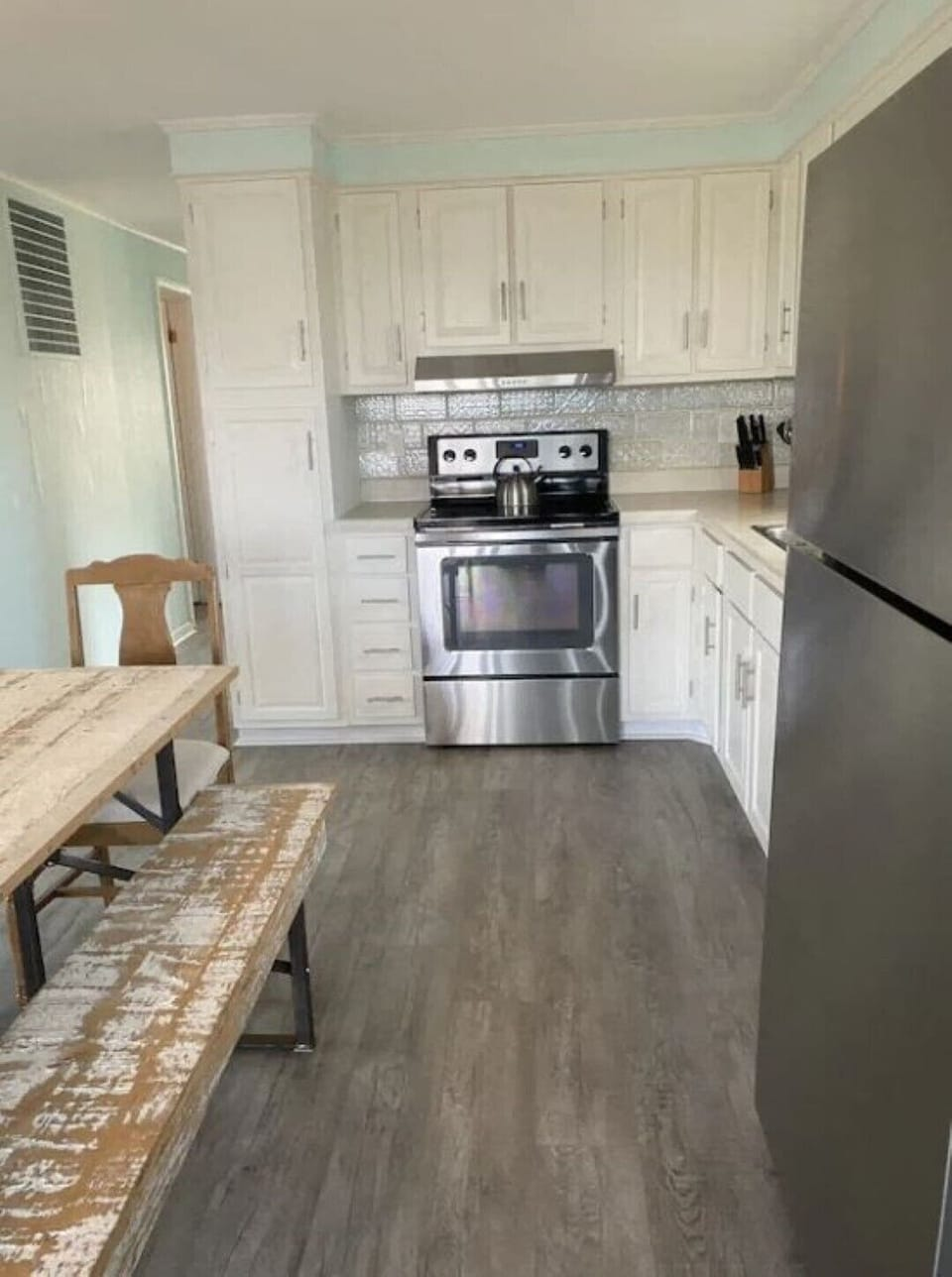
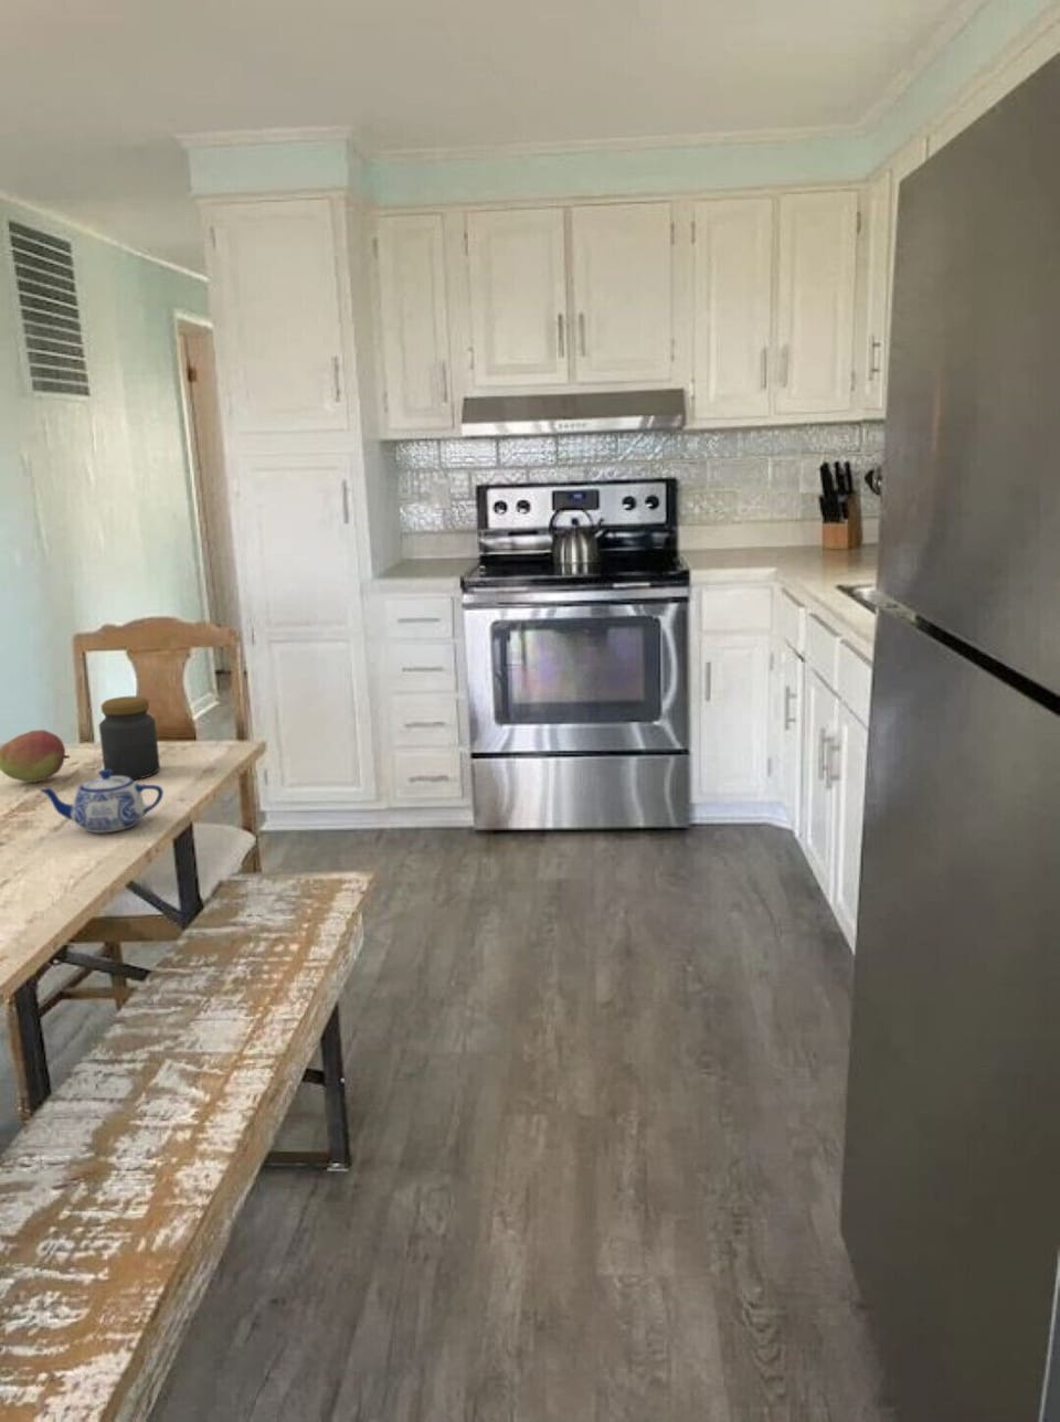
+ fruit (33, 756)
+ teapot (101, 798)
+ jar (128, 736)
